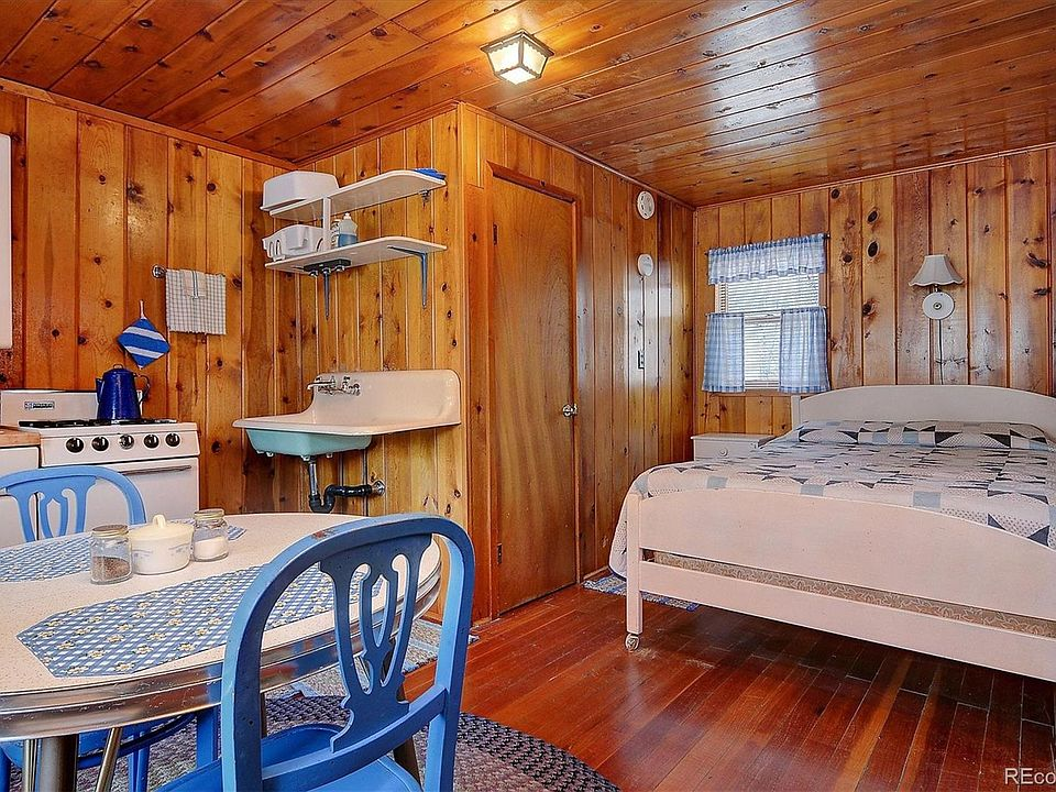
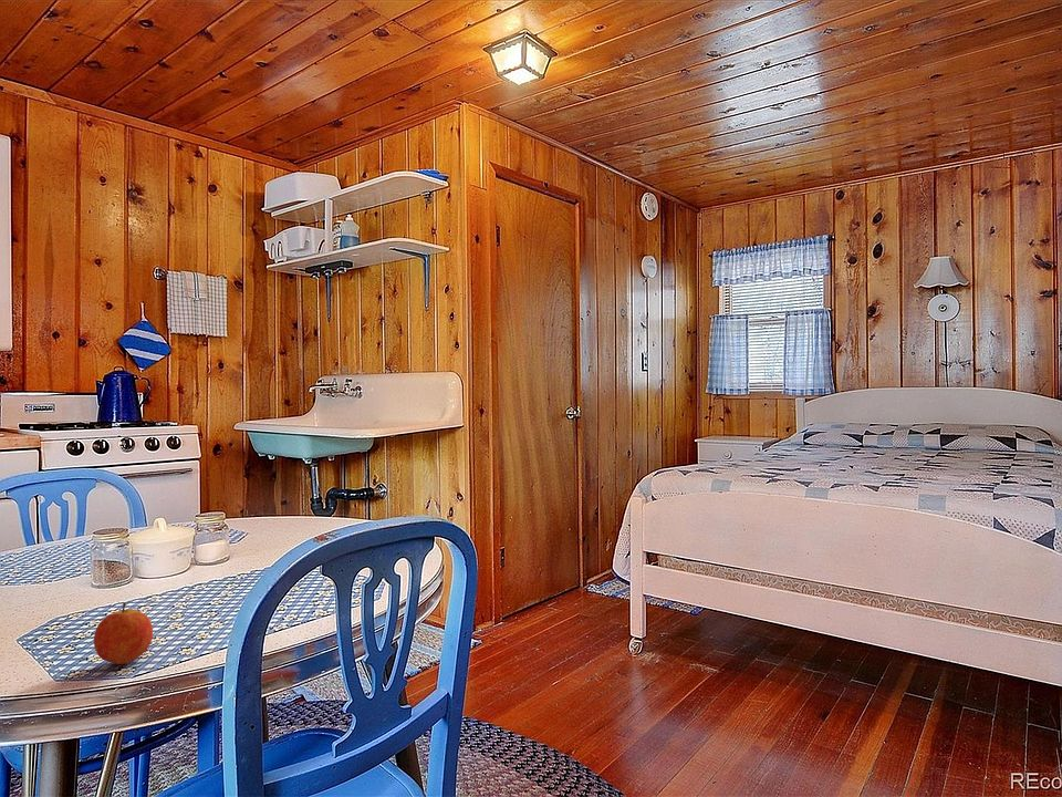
+ fruit (123, 632)
